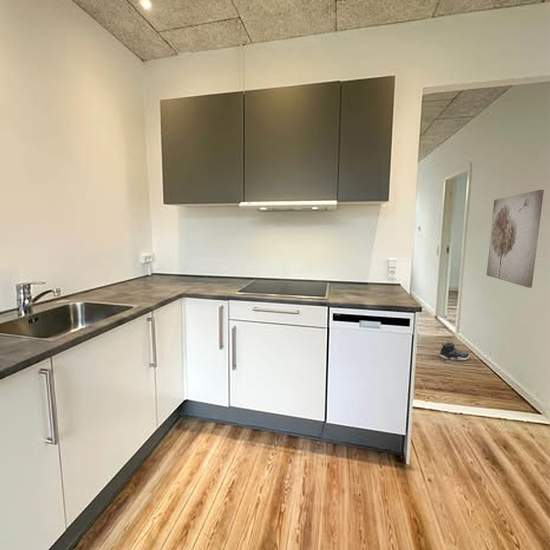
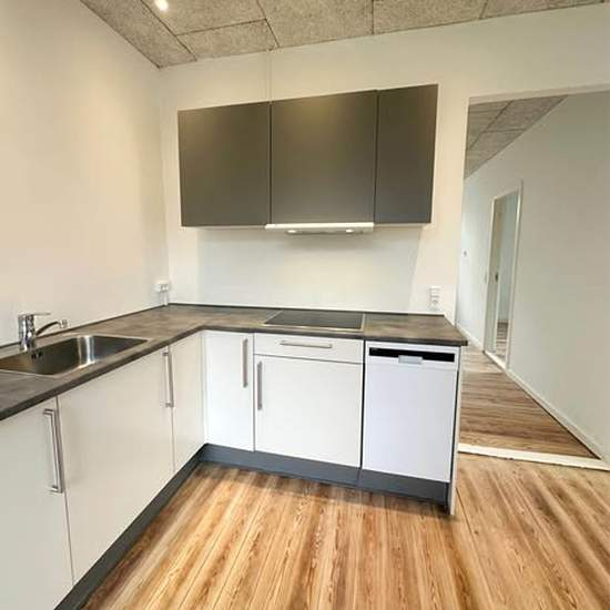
- sneaker (455, 350)
- wall art (510, 238)
